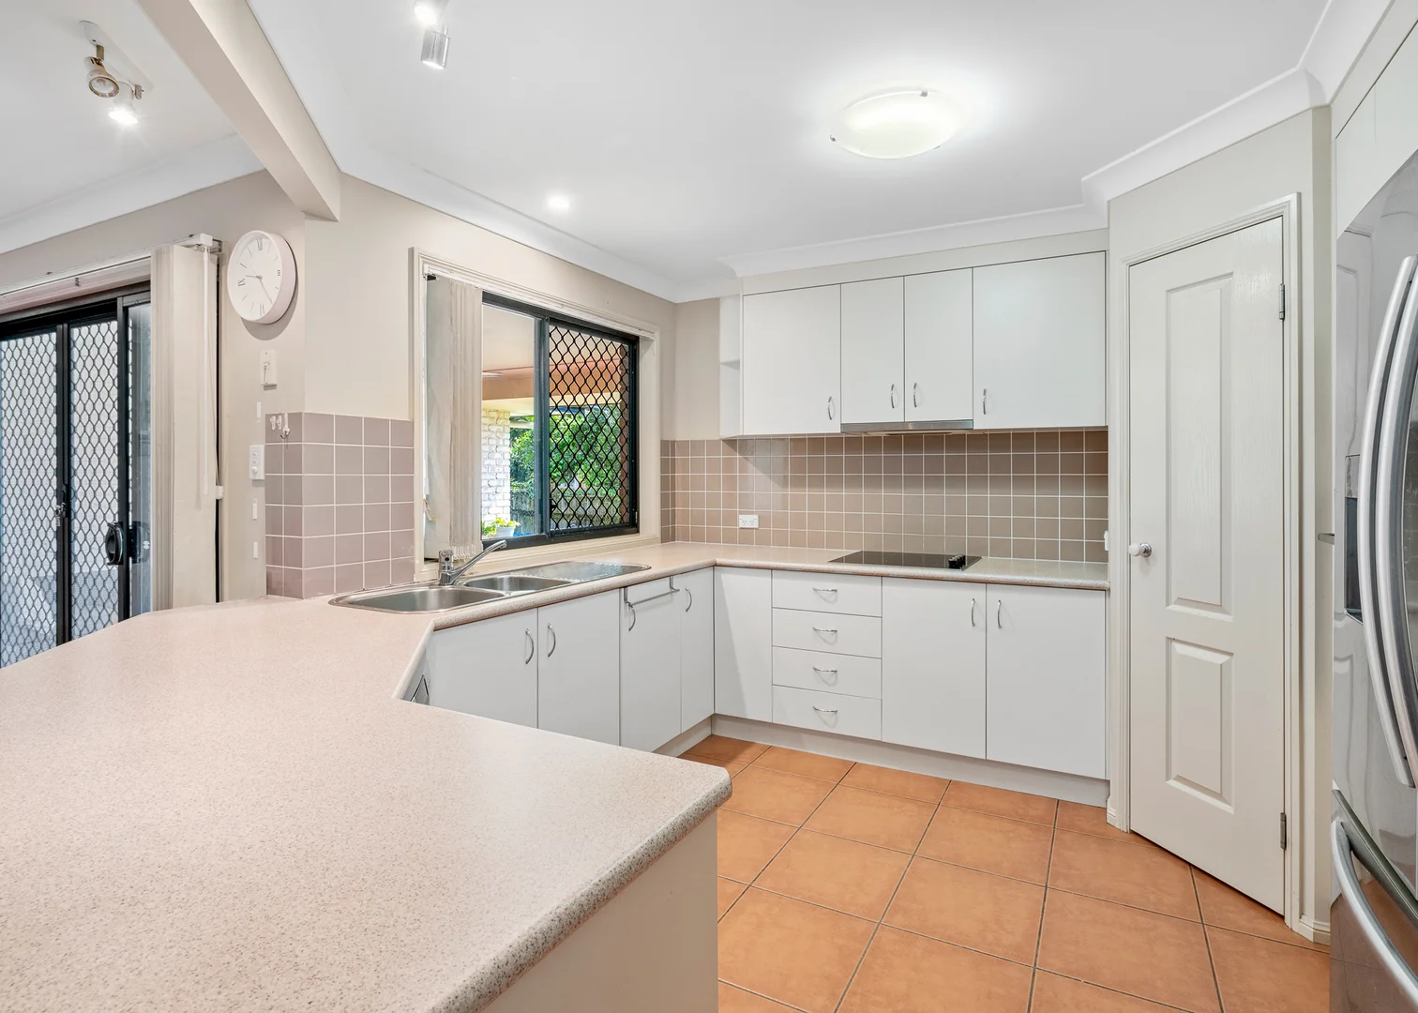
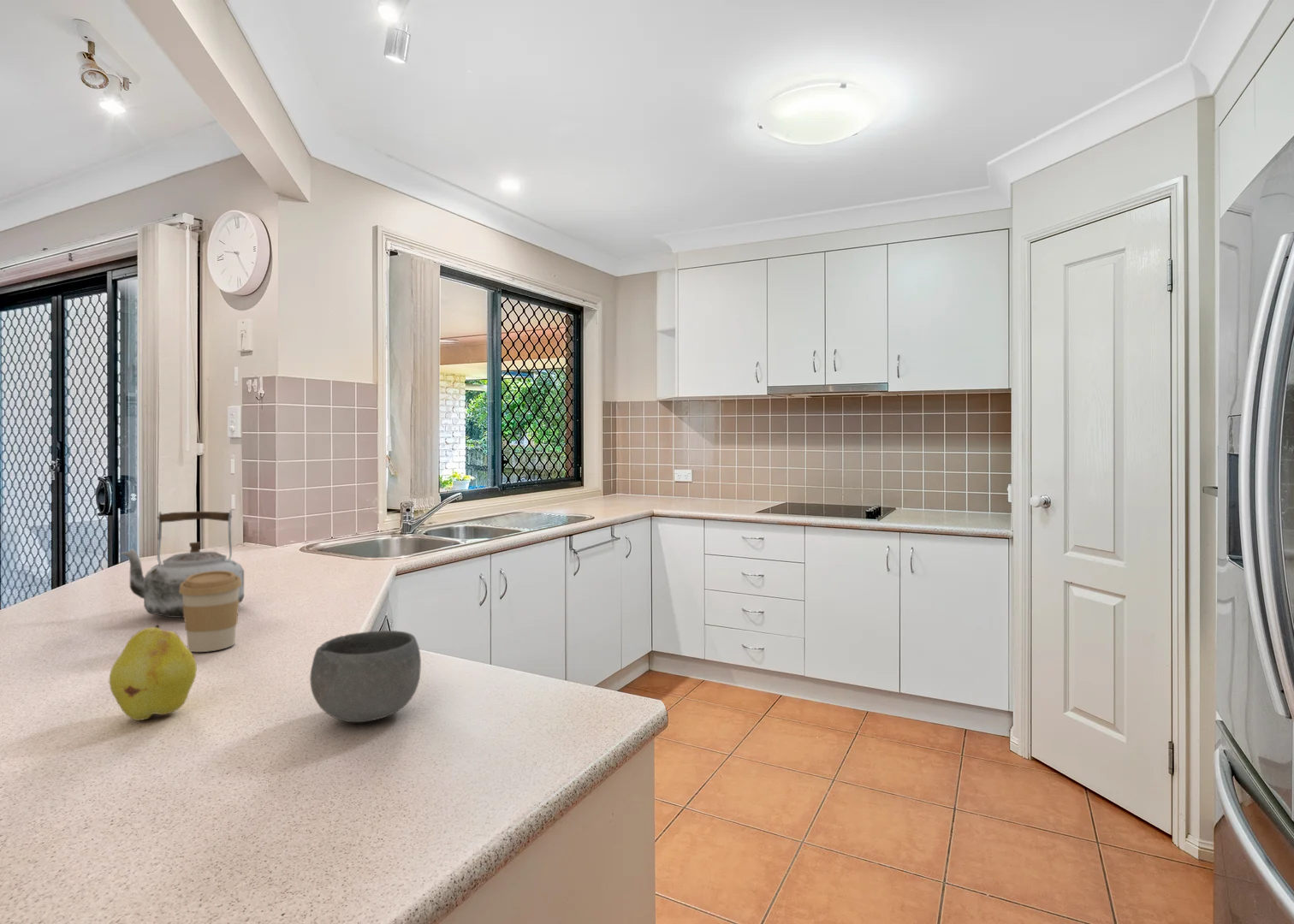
+ fruit (153, 670)
+ kettle (182, 561)
+ bowl (367, 678)
+ coffee cup (211, 610)
